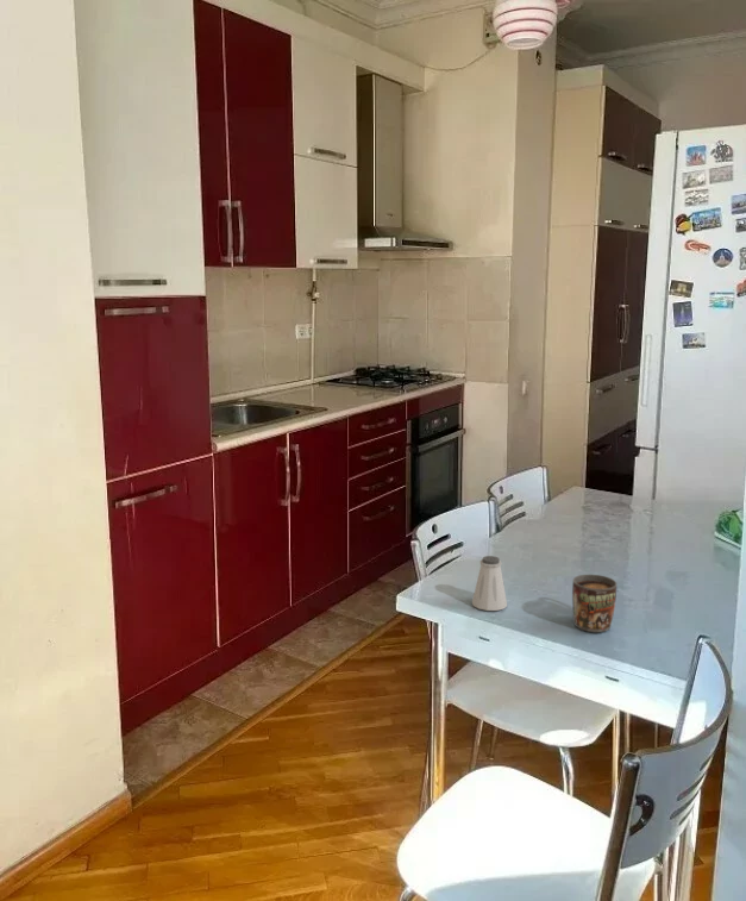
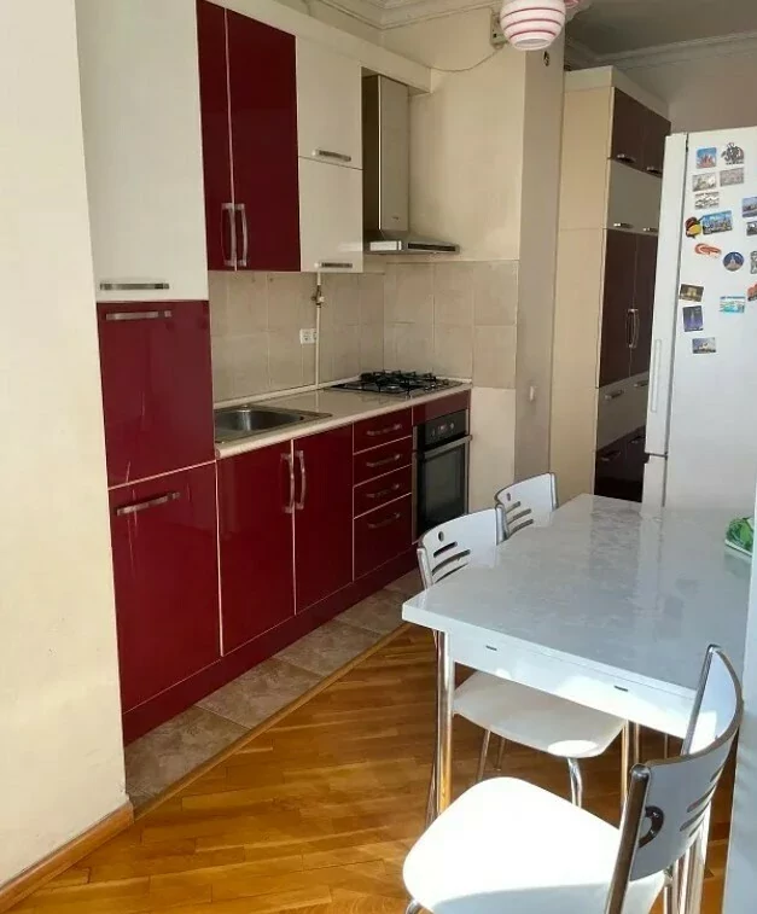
- saltshaker (490, 581)
- mug (590, 600)
